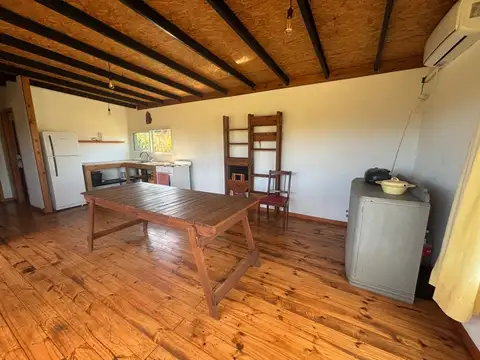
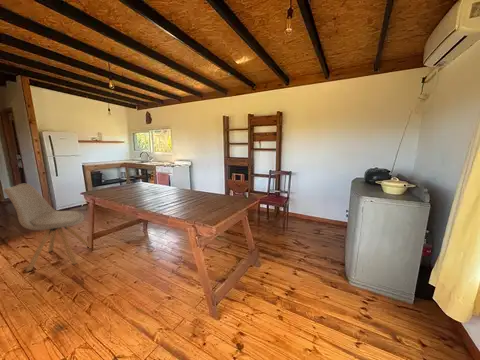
+ chair (52, 222)
